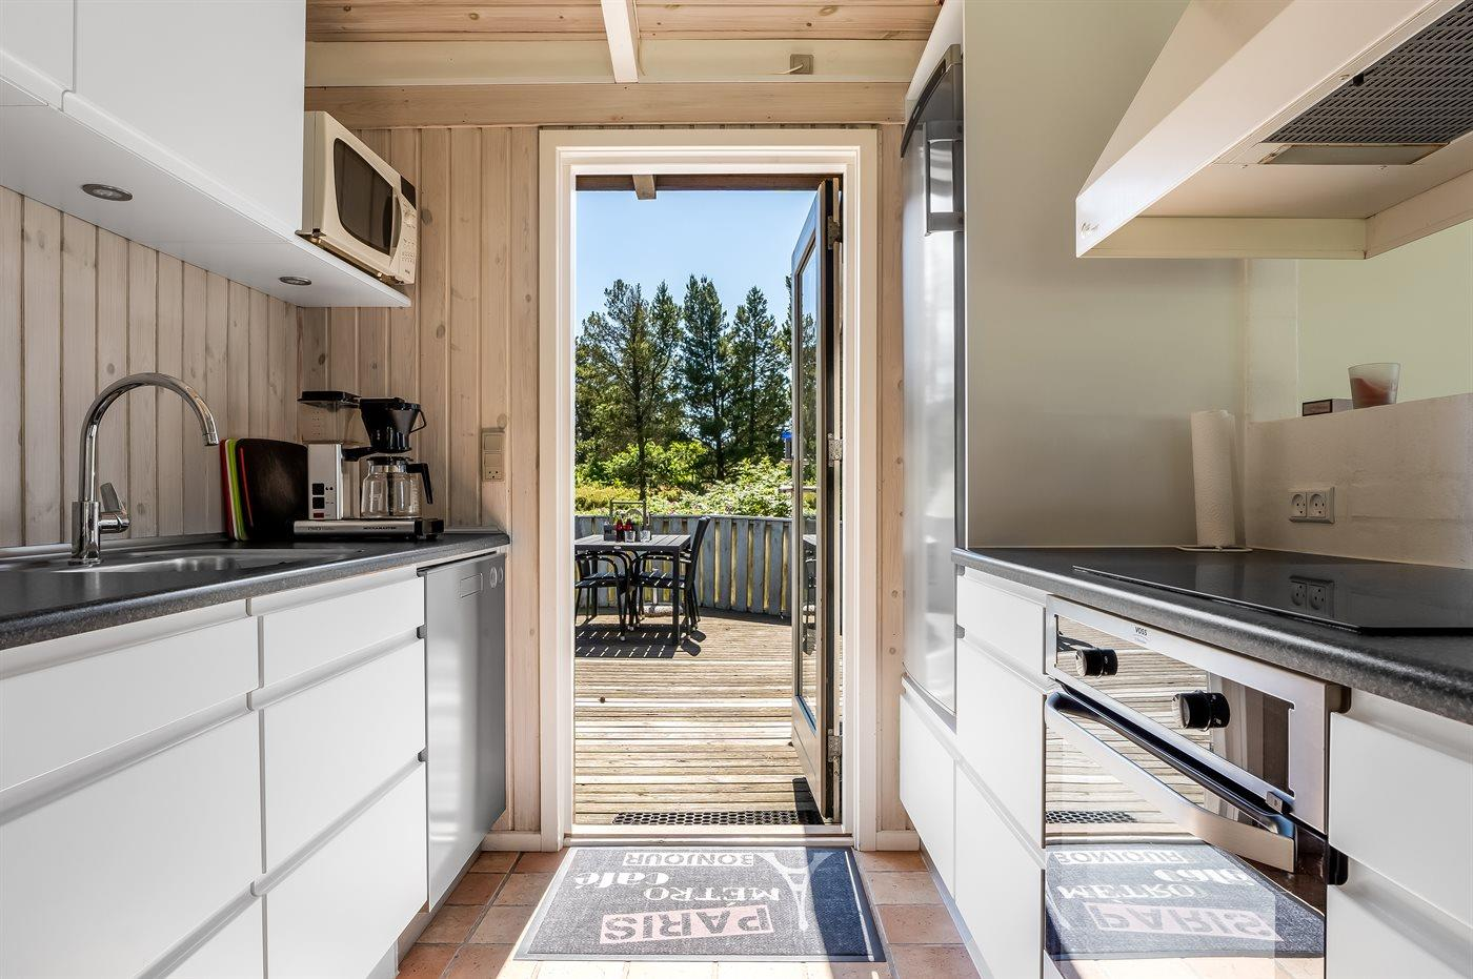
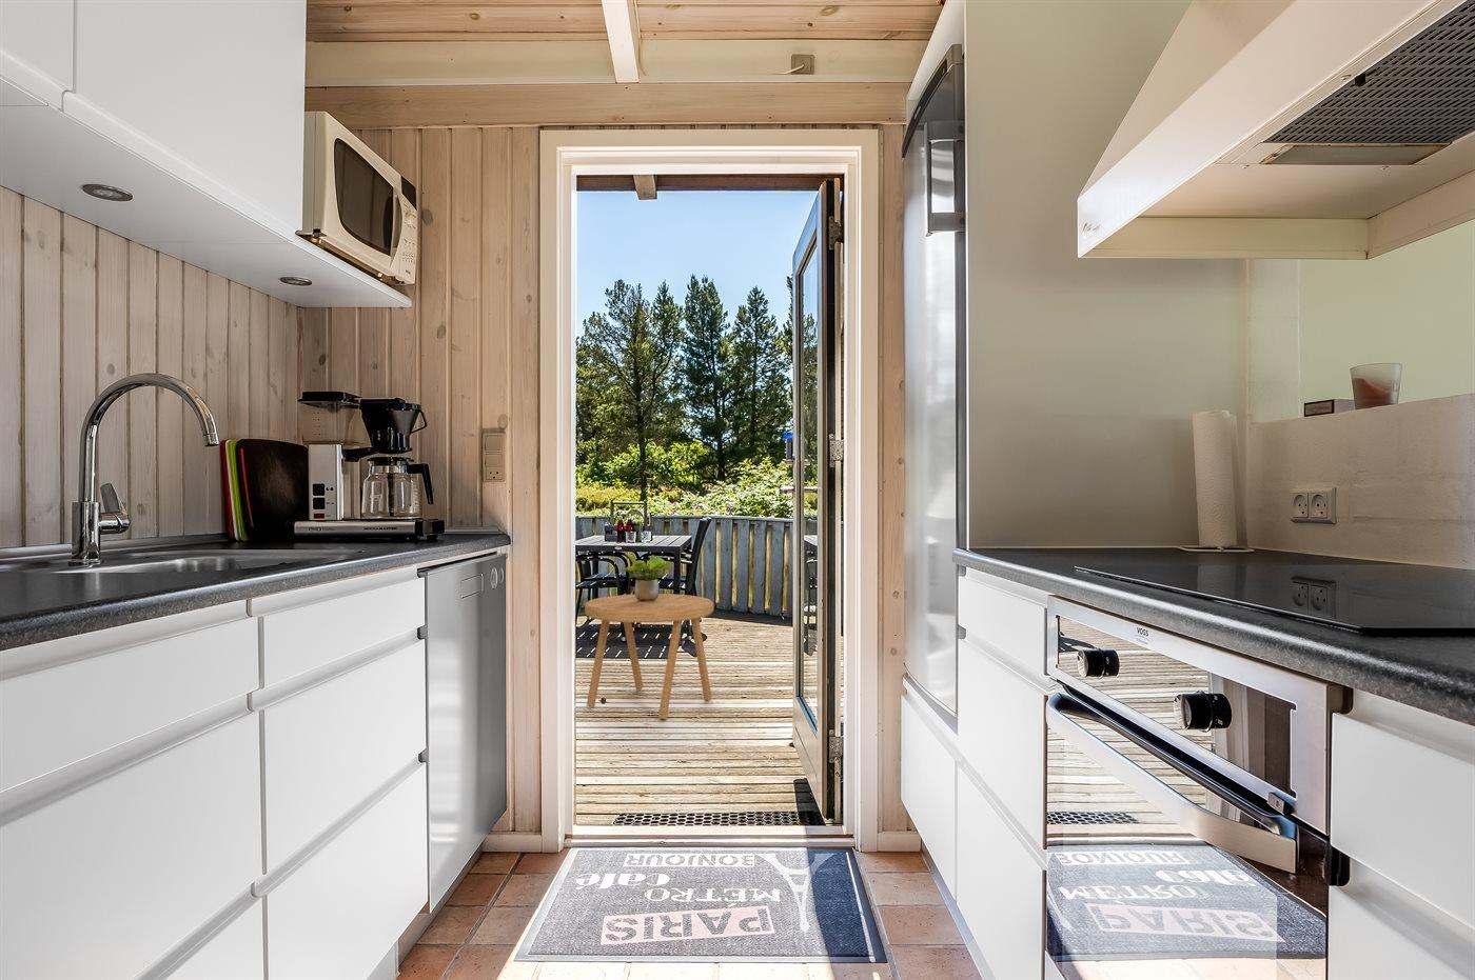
+ potted plant (647, 575)
+ side table (637, 652)
